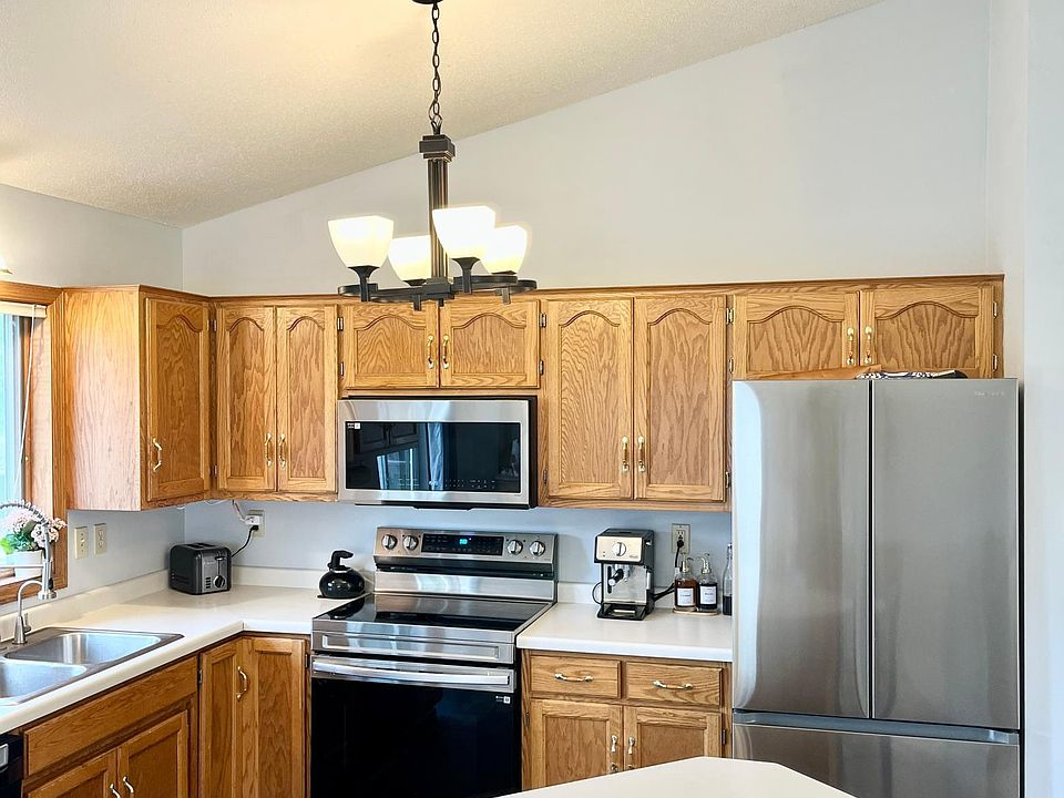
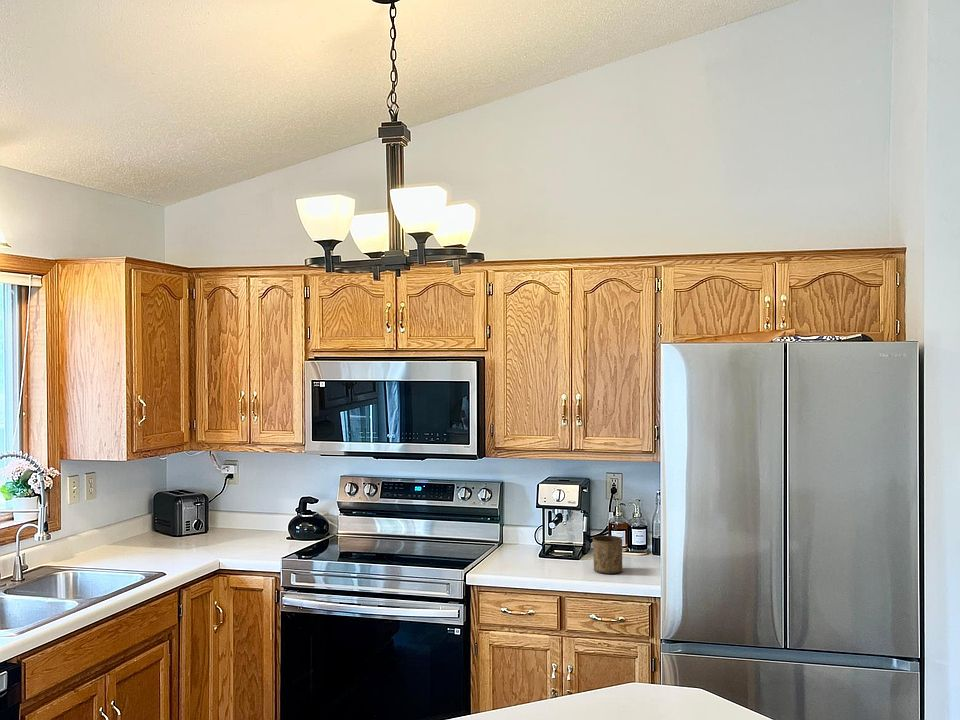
+ cup (607, 554)
